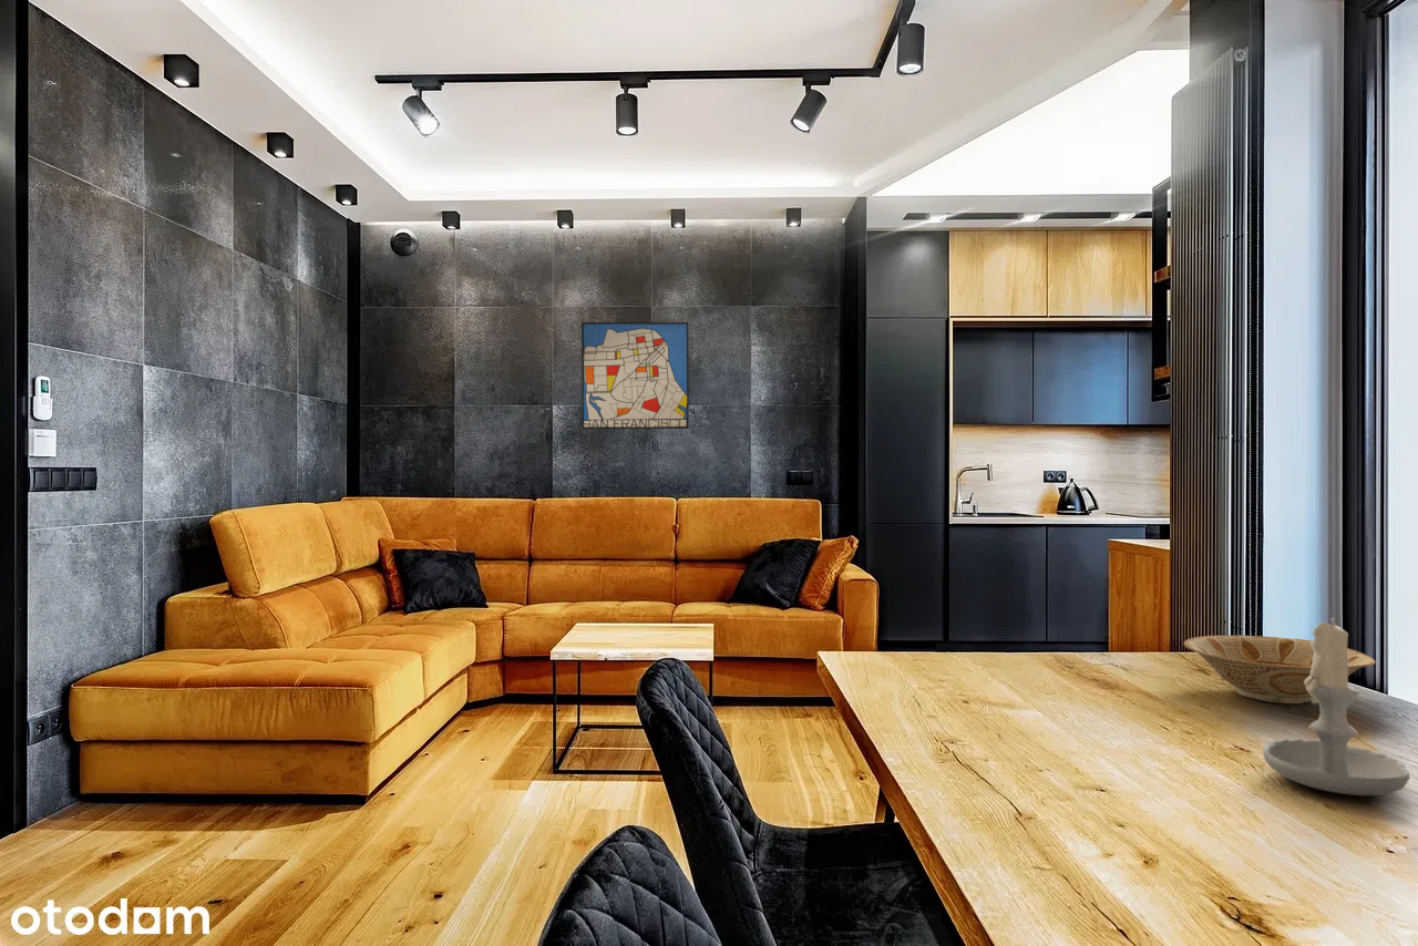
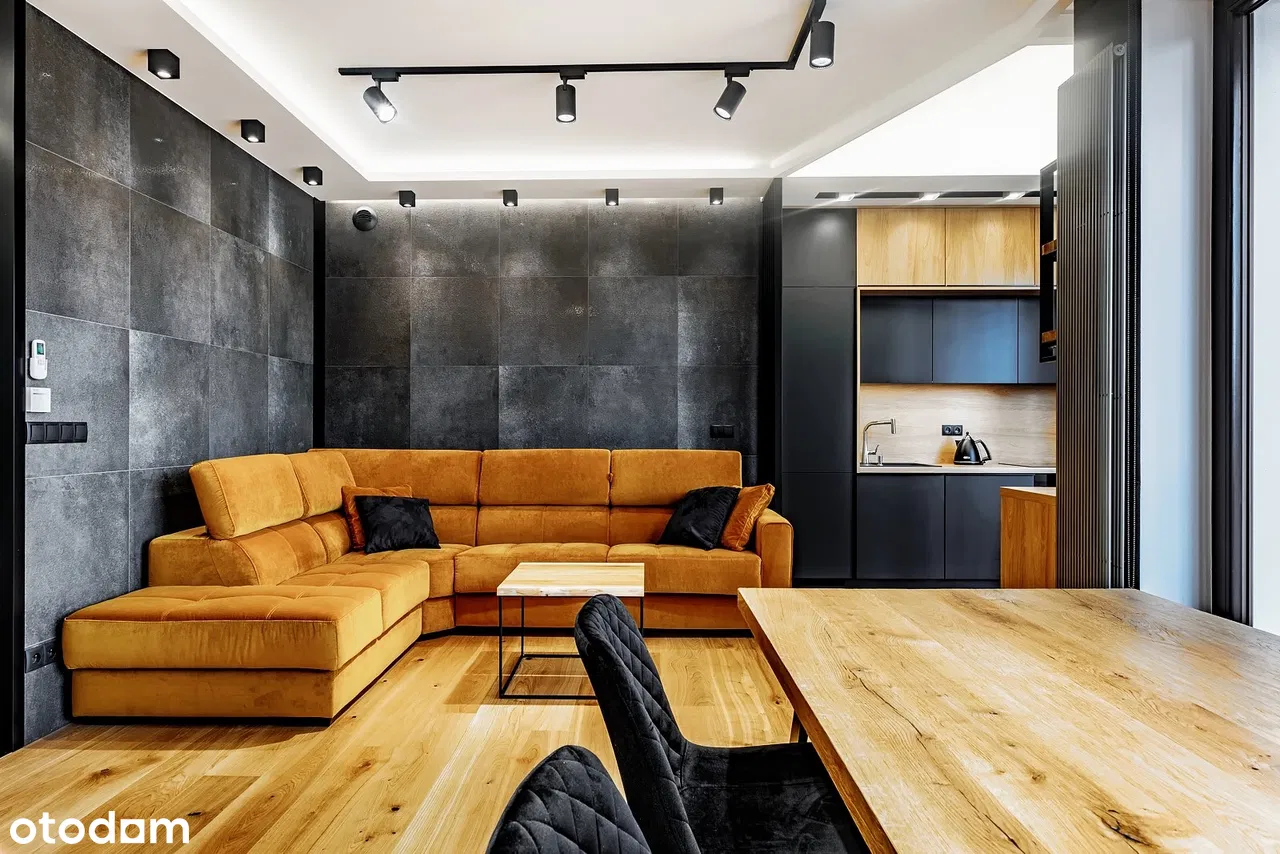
- wall art (635, 376)
- bowl (1274, 672)
- candle (1333, 700)
